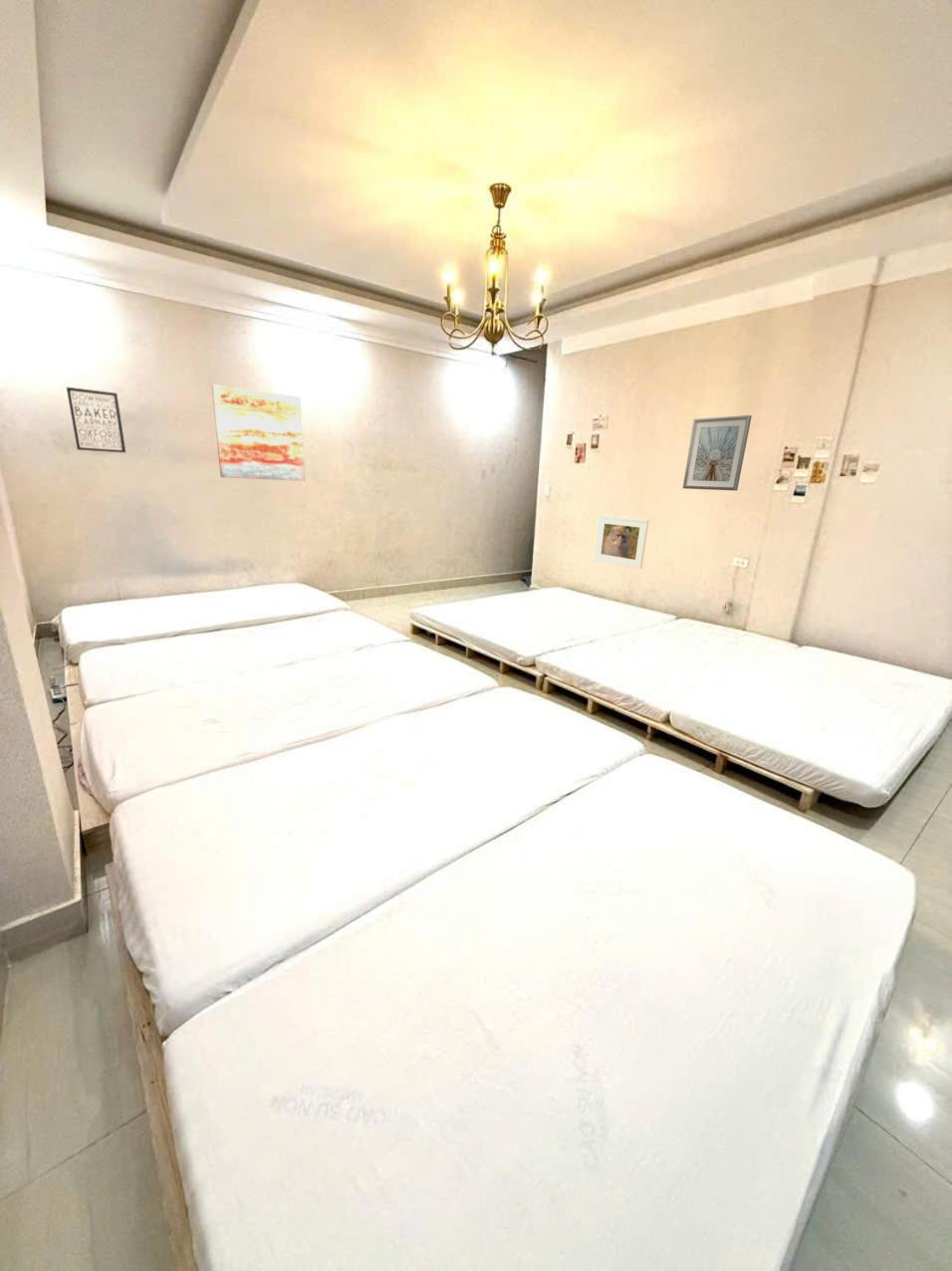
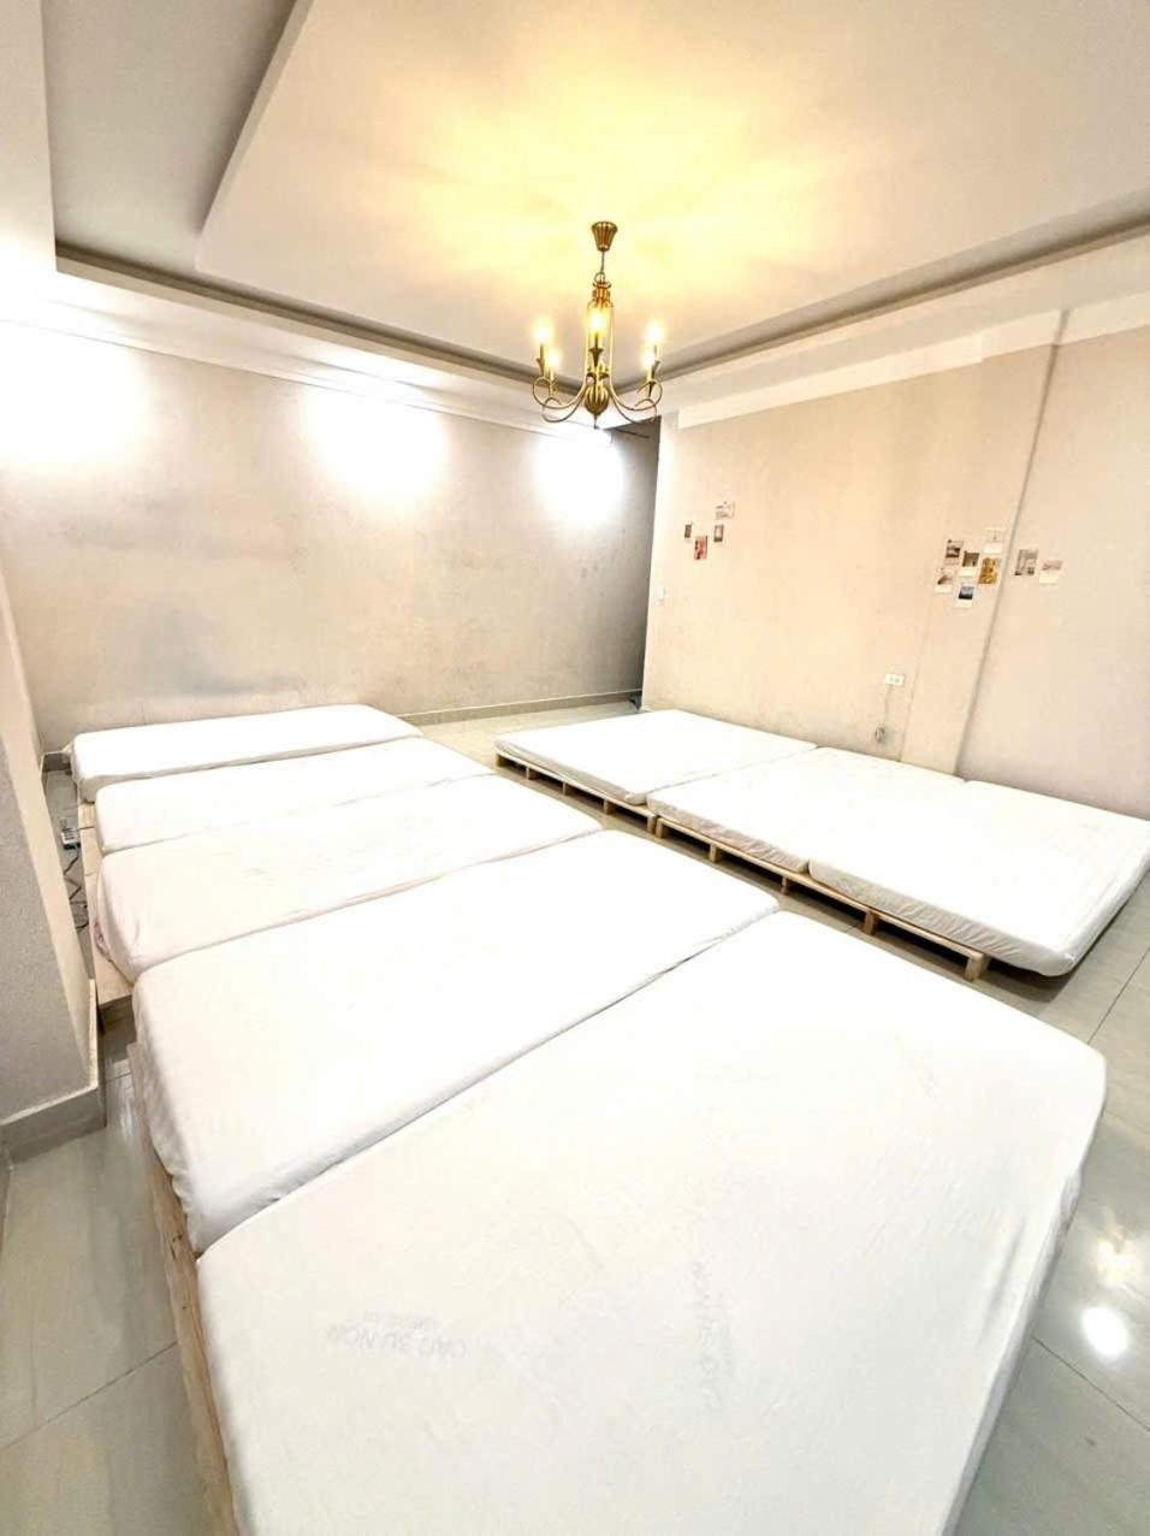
- wall art (97, 420)
- wall art (261, 435)
- picture frame (715, 454)
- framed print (619, 541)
